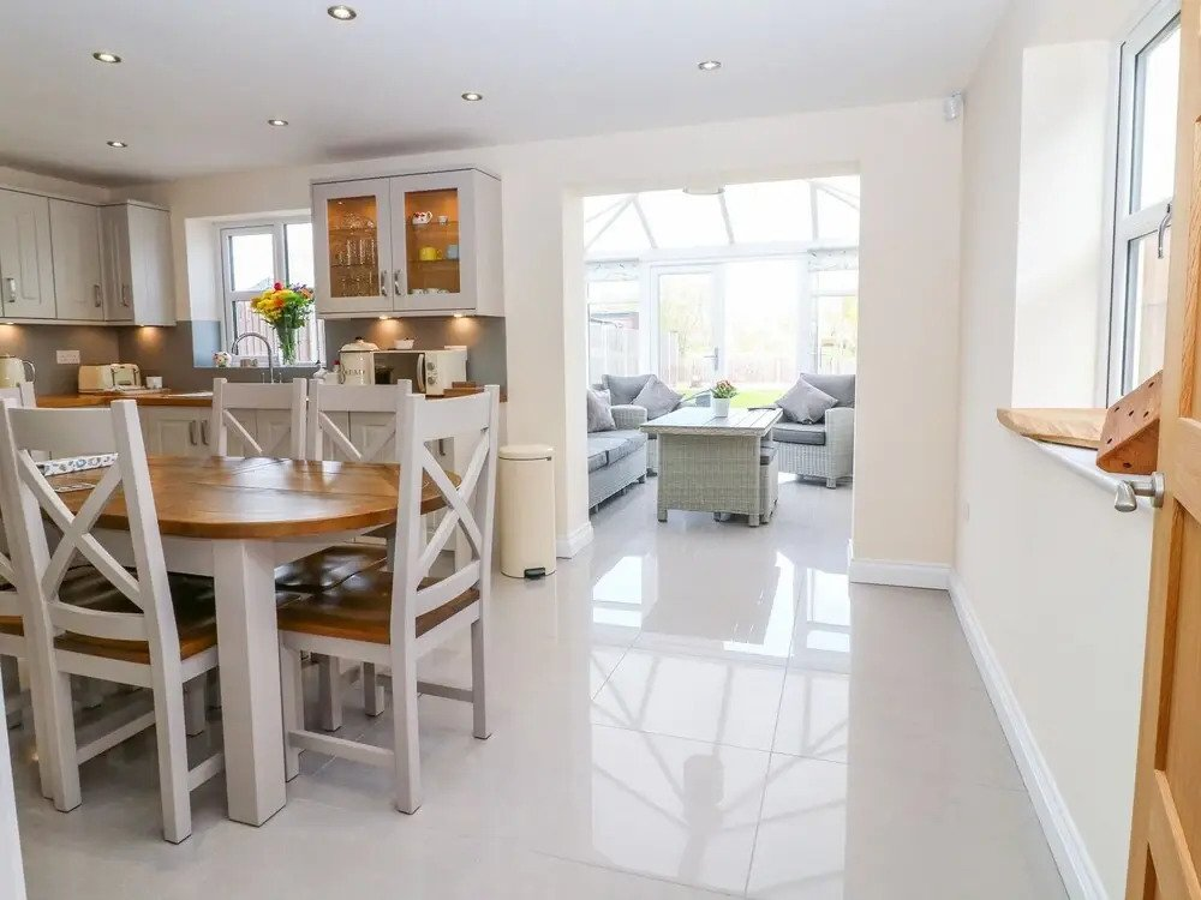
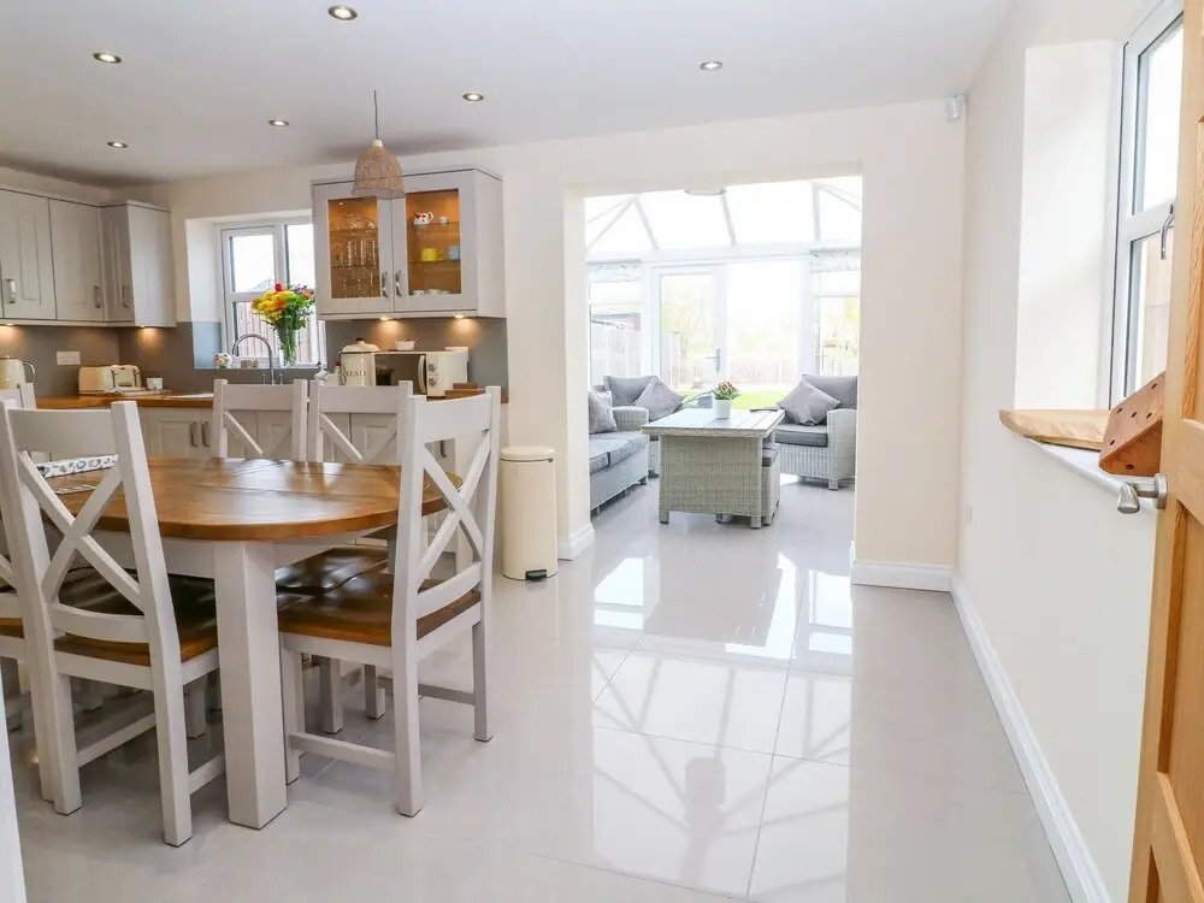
+ pendant lamp (377, 142)
